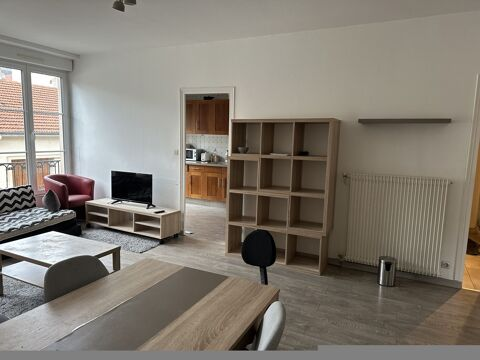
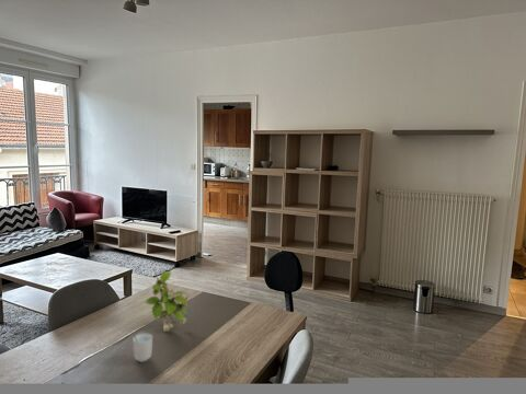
+ plant (172, 299)
+ cup (141, 344)
